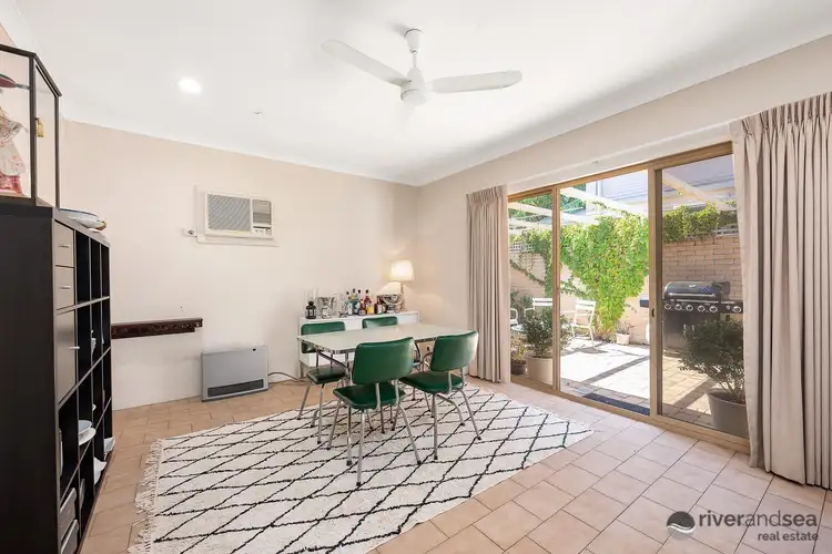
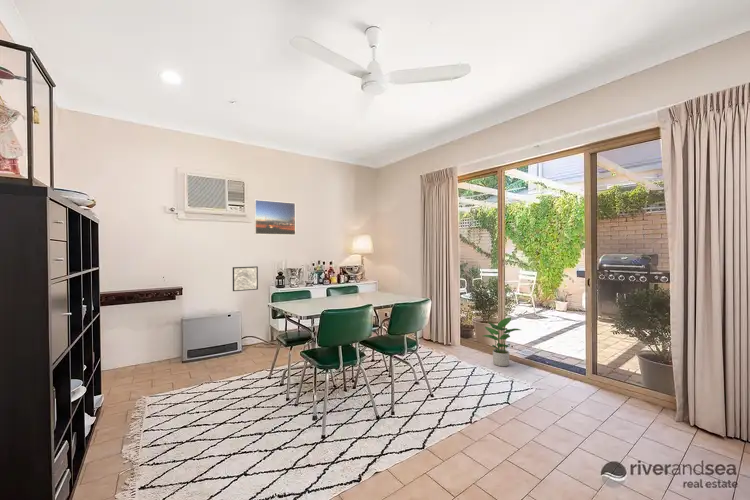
+ potted plant (497, 340)
+ wall art (245, 278)
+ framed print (275, 218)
